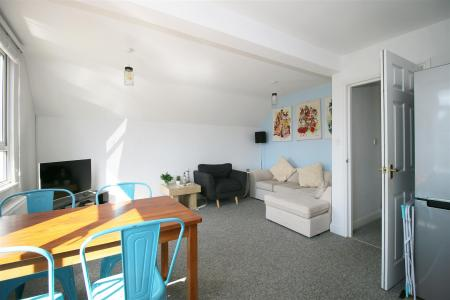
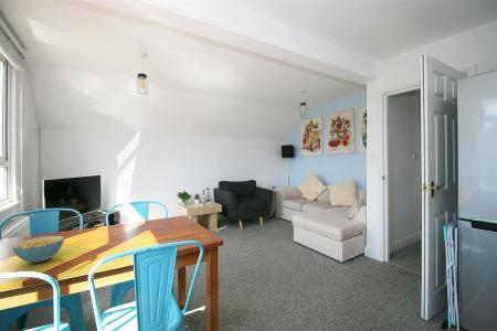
+ cereal bowl (40, 250)
